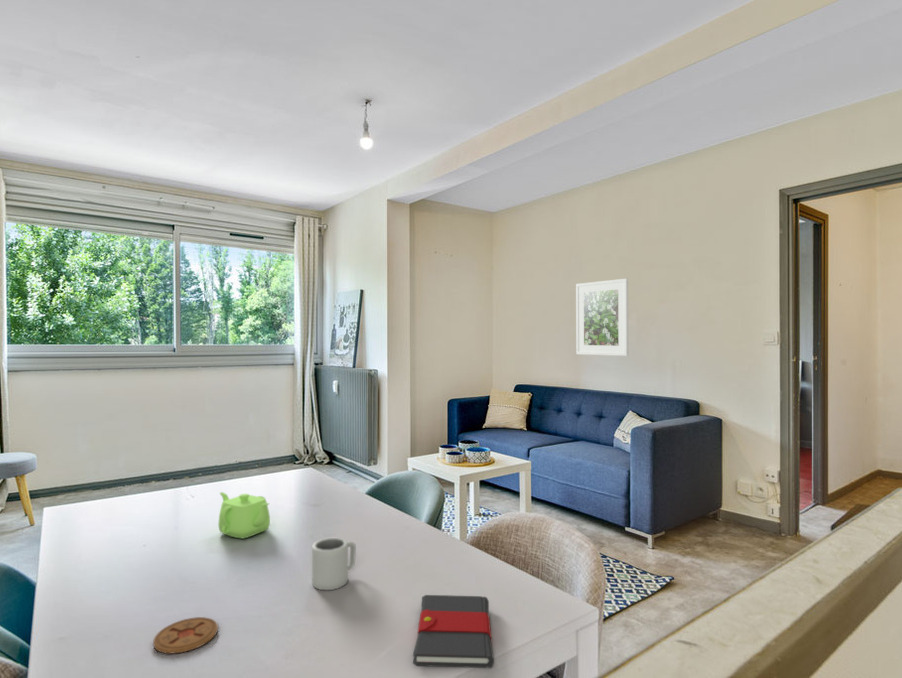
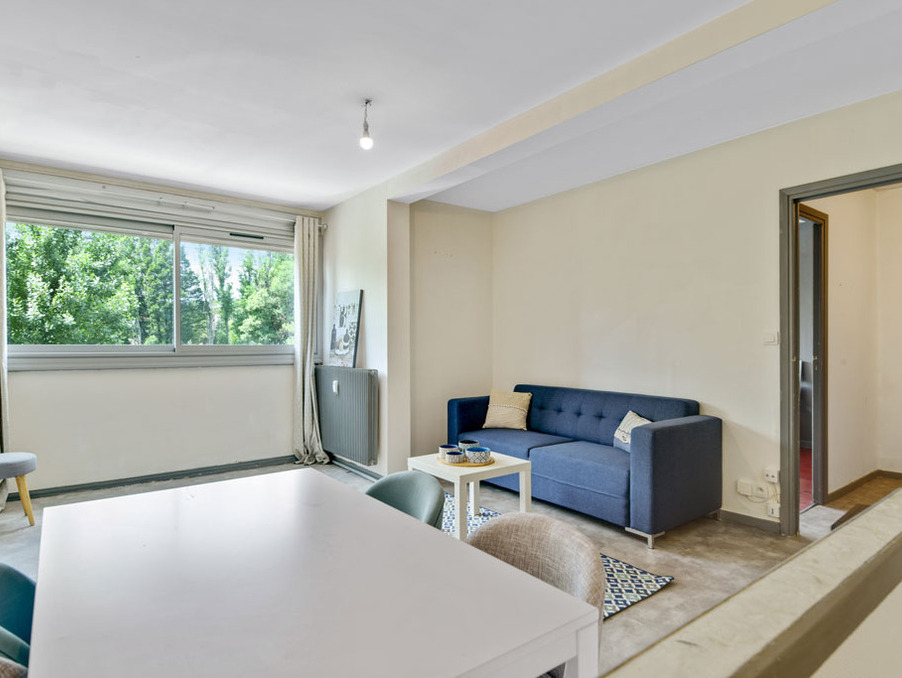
- book (454, 626)
- coaster (186, 634)
- cup (335, 561)
- teapot (244, 513)
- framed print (601, 318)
